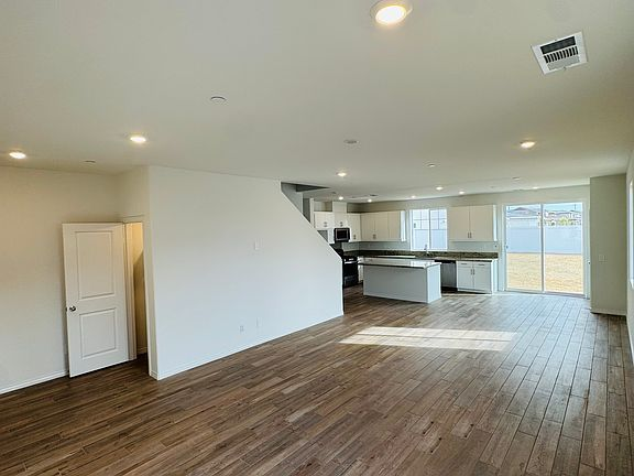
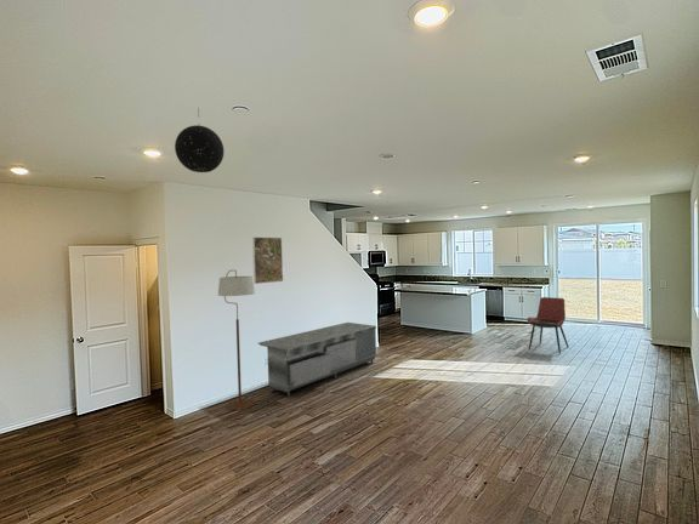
+ floor lamp (237, 337)
+ dining chair (549, 324)
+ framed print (268, 260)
+ sideboard (324, 354)
+ pendant light (199, 138)
